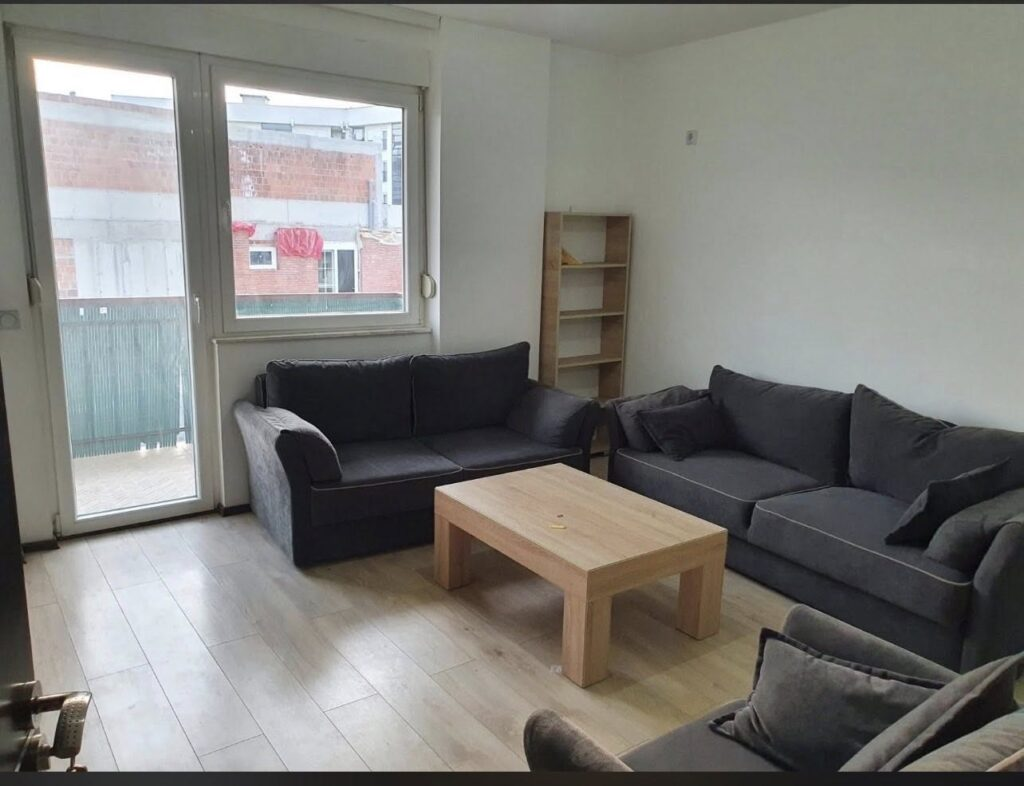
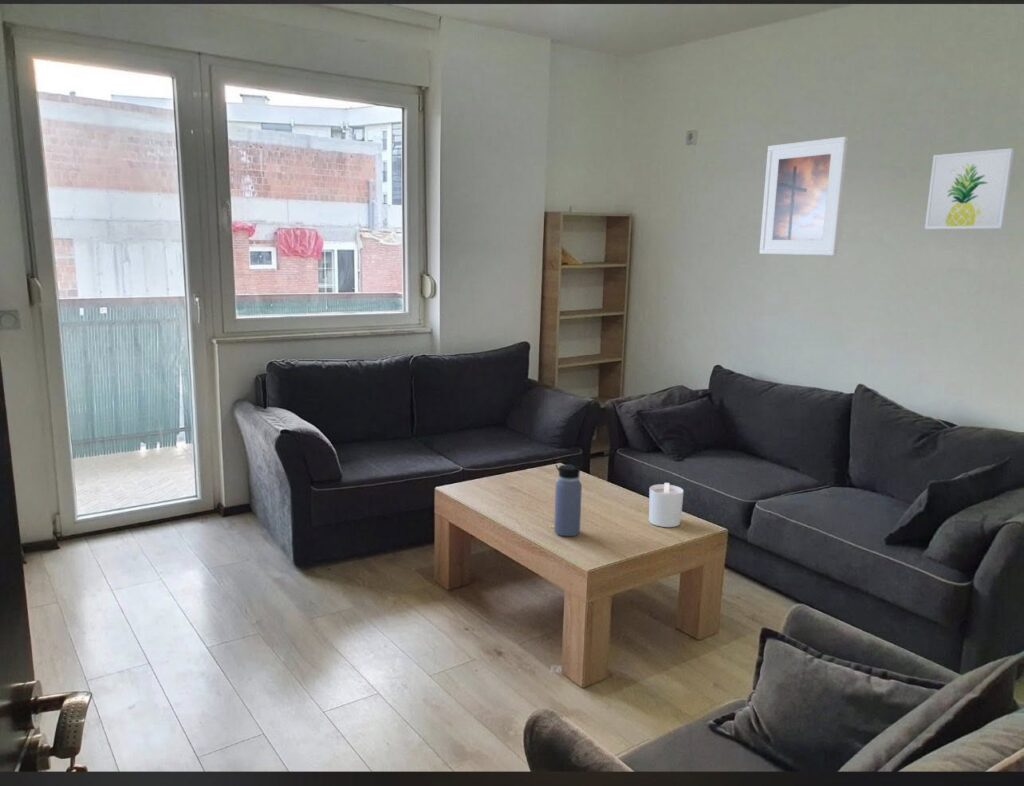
+ wall art (967, 190)
+ candle (665, 502)
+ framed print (800, 198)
+ water bottle (567, 495)
